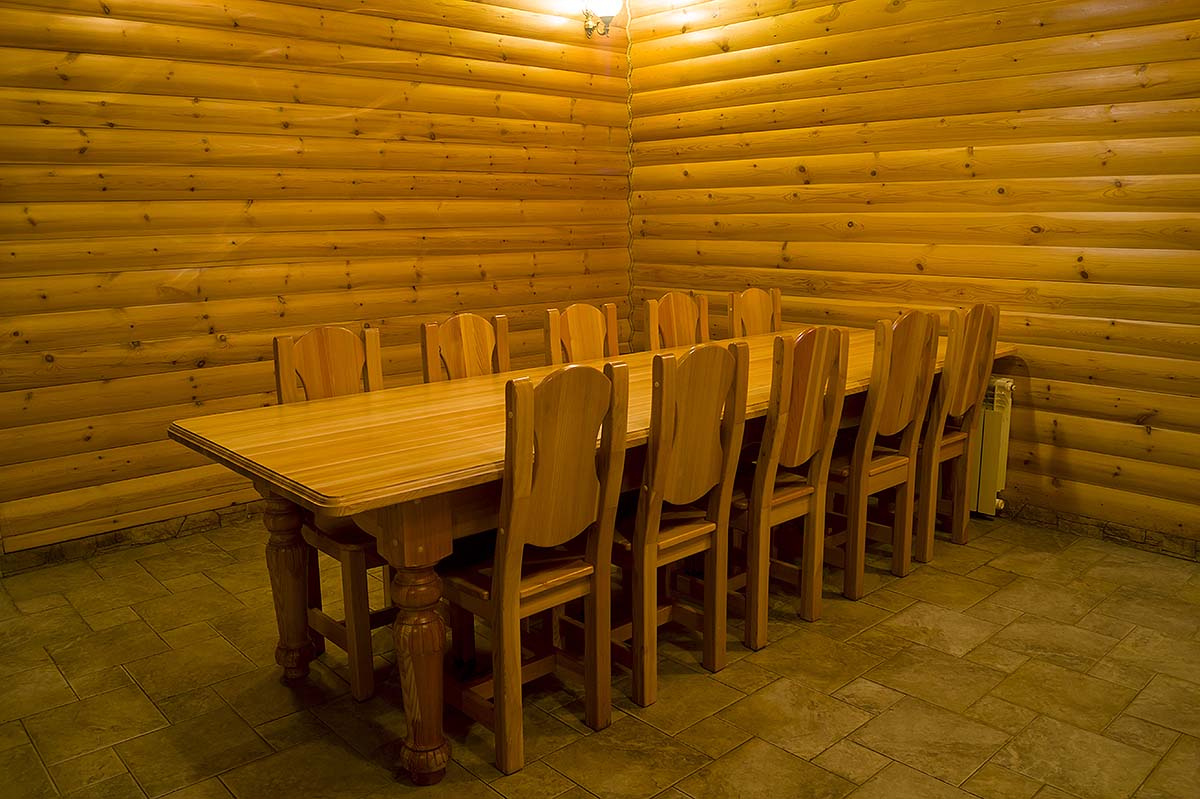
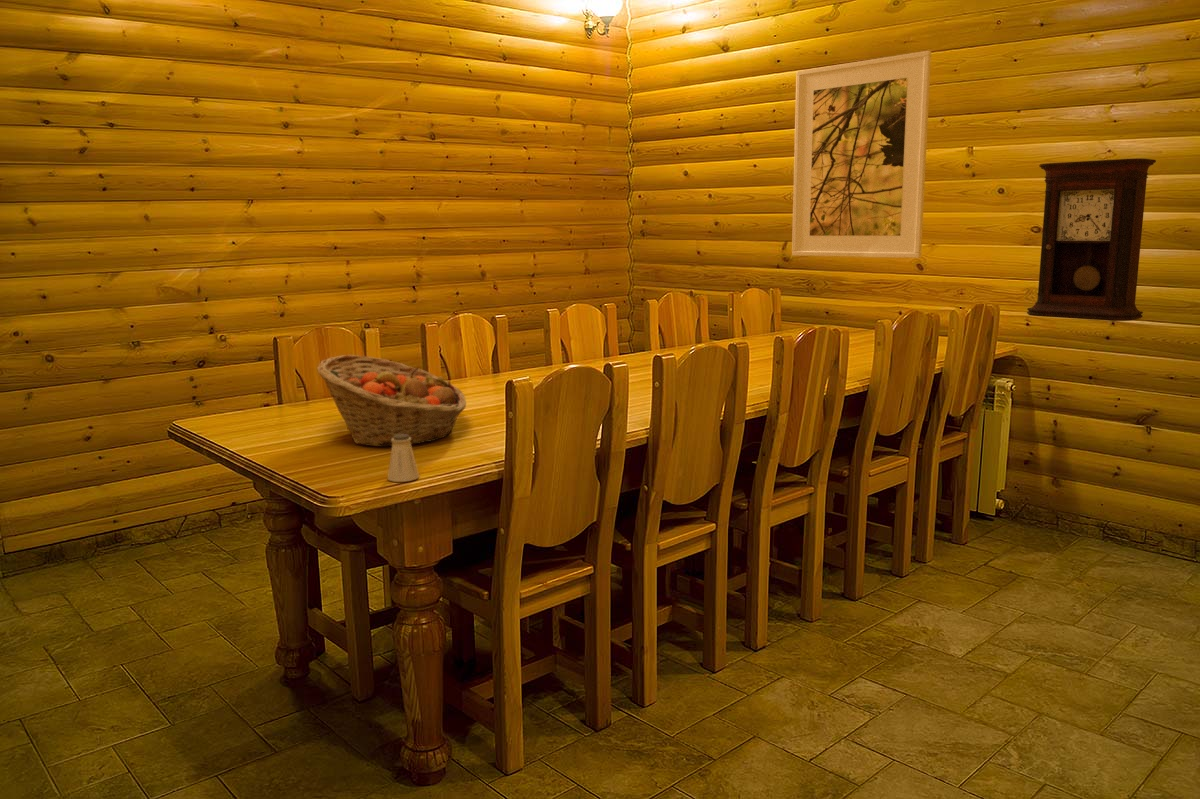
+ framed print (856, 161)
+ pendulum clock (1086, 240)
+ saltshaker (402, 456)
+ fruit basket (394, 396)
